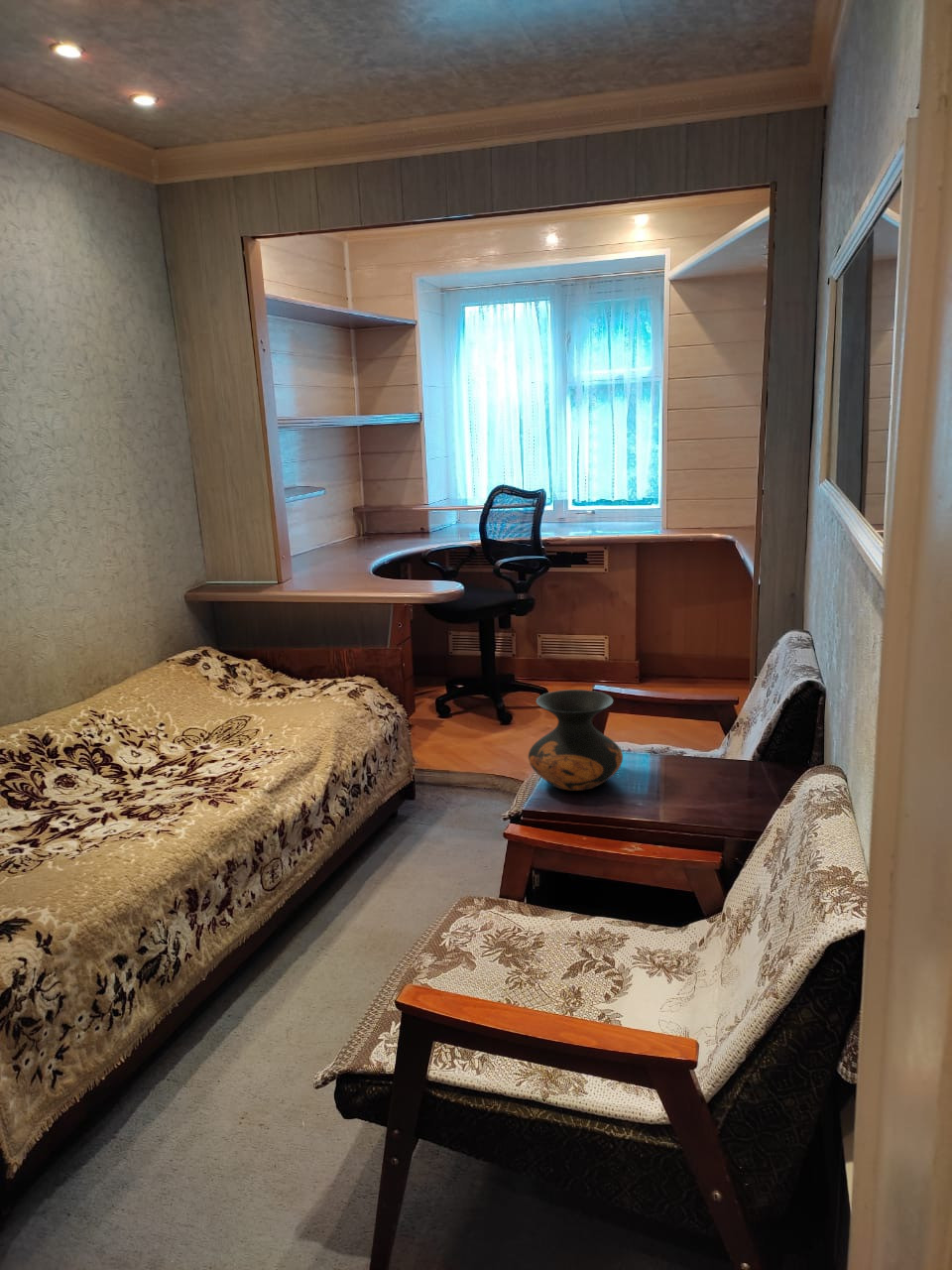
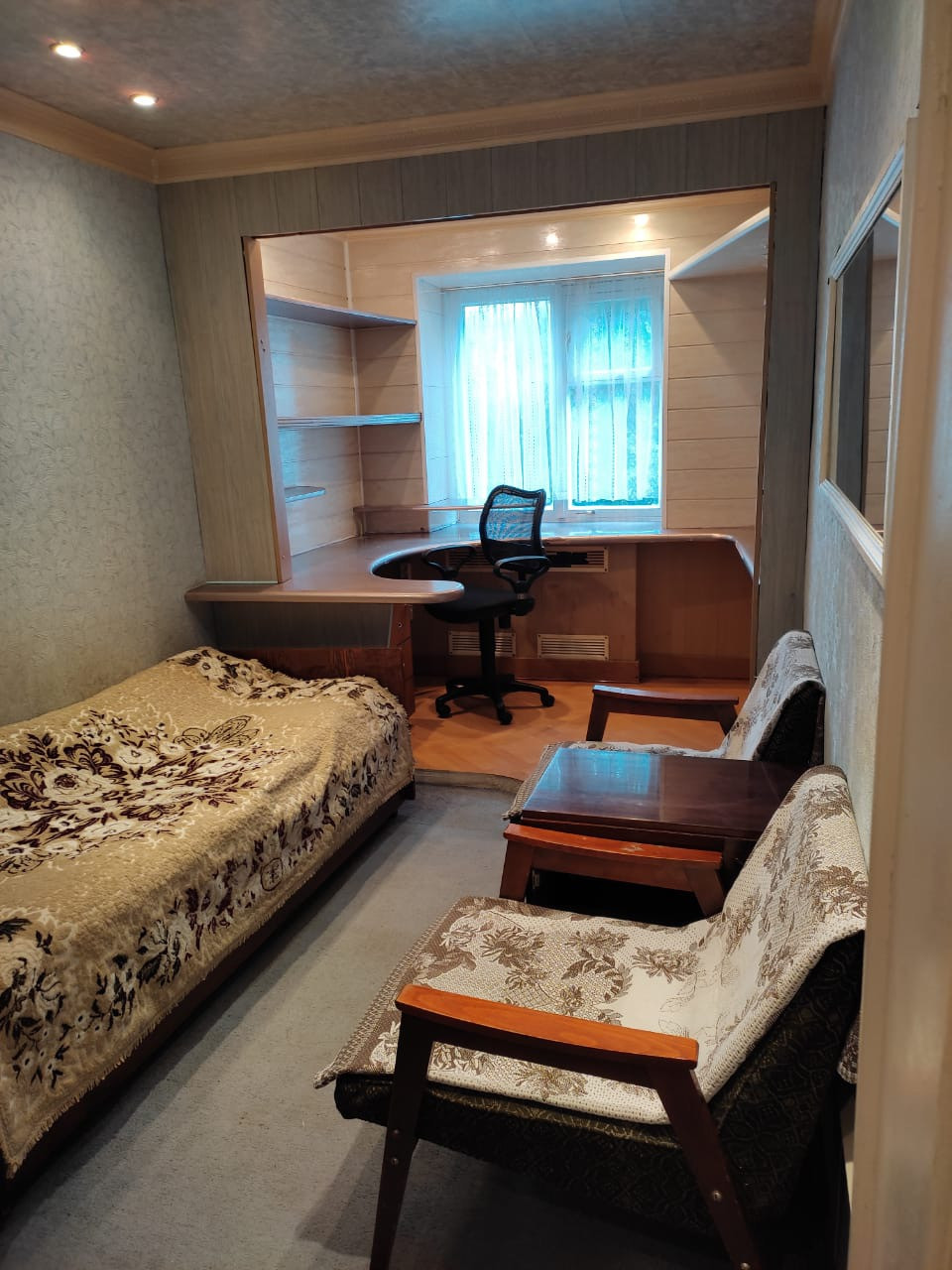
- vase (574, 741)
